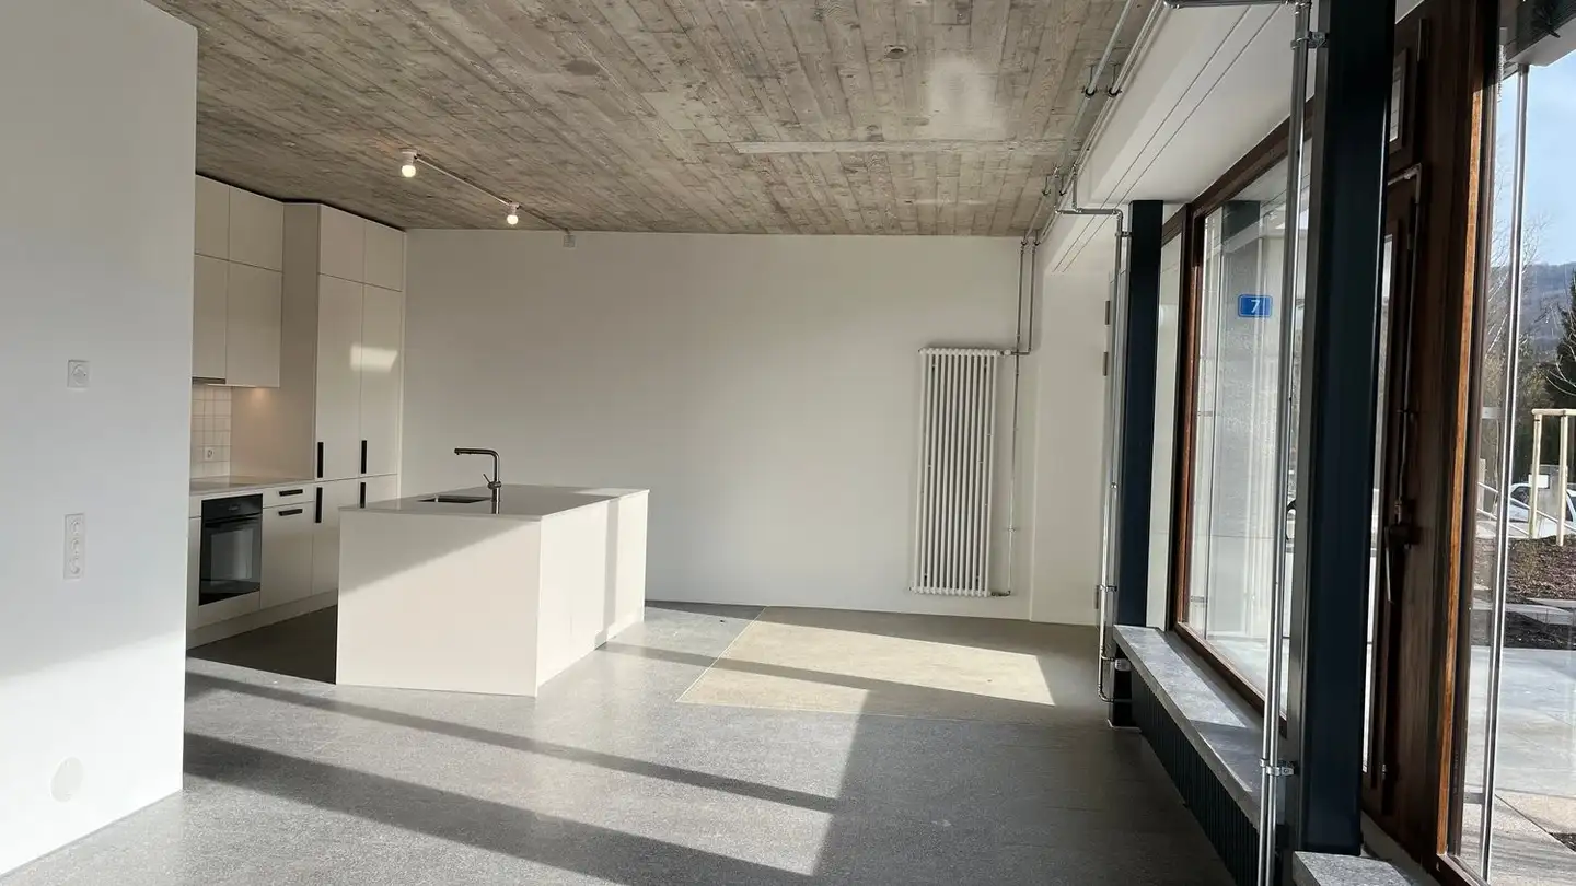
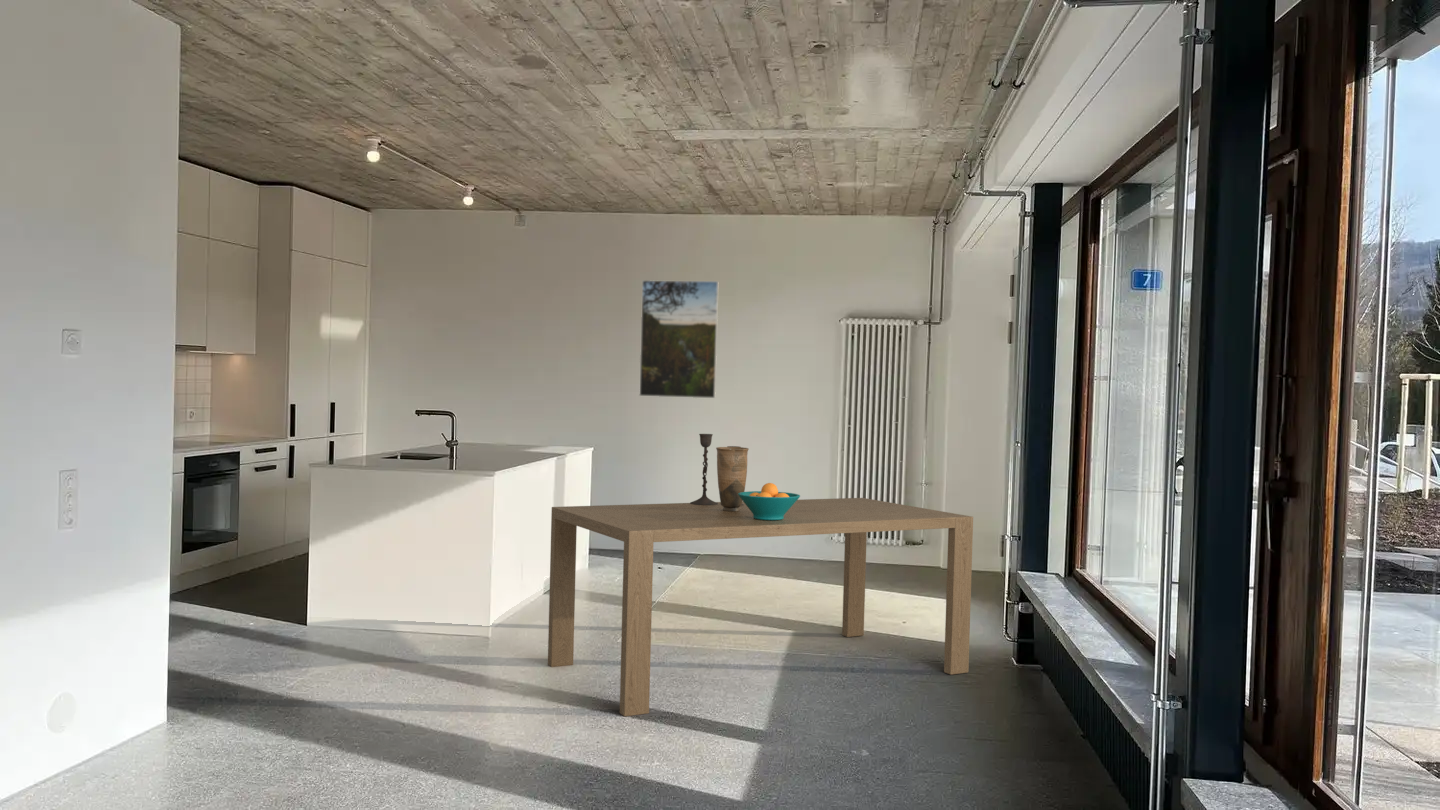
+ vase (731, 478)
+ fruit bowl (768, 500)
+ dining table (752, 537)
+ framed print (678, 339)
+ candlestick (707, 466)
